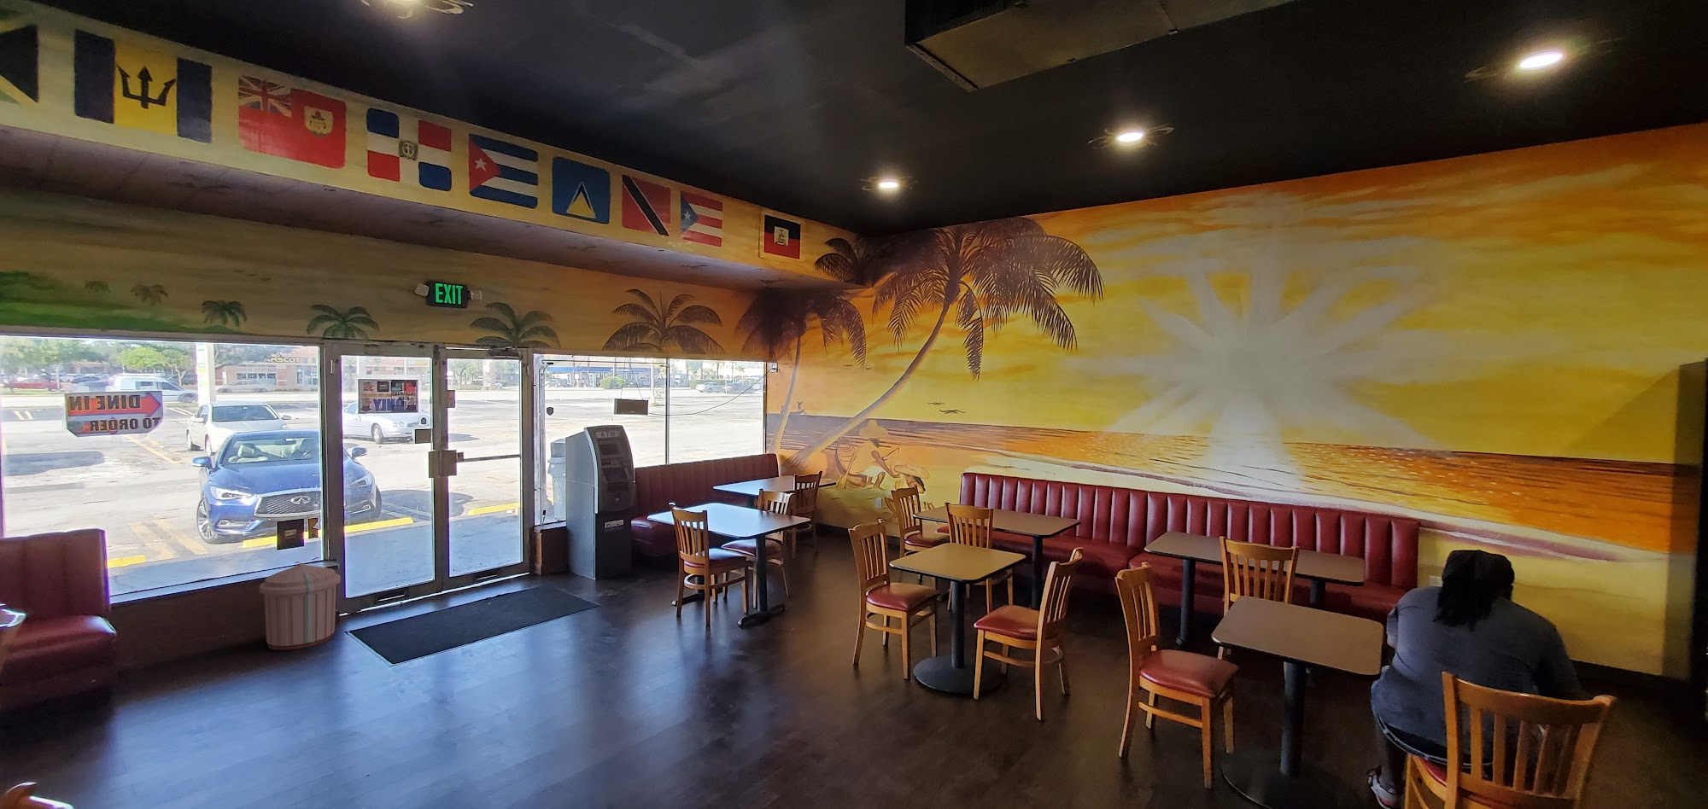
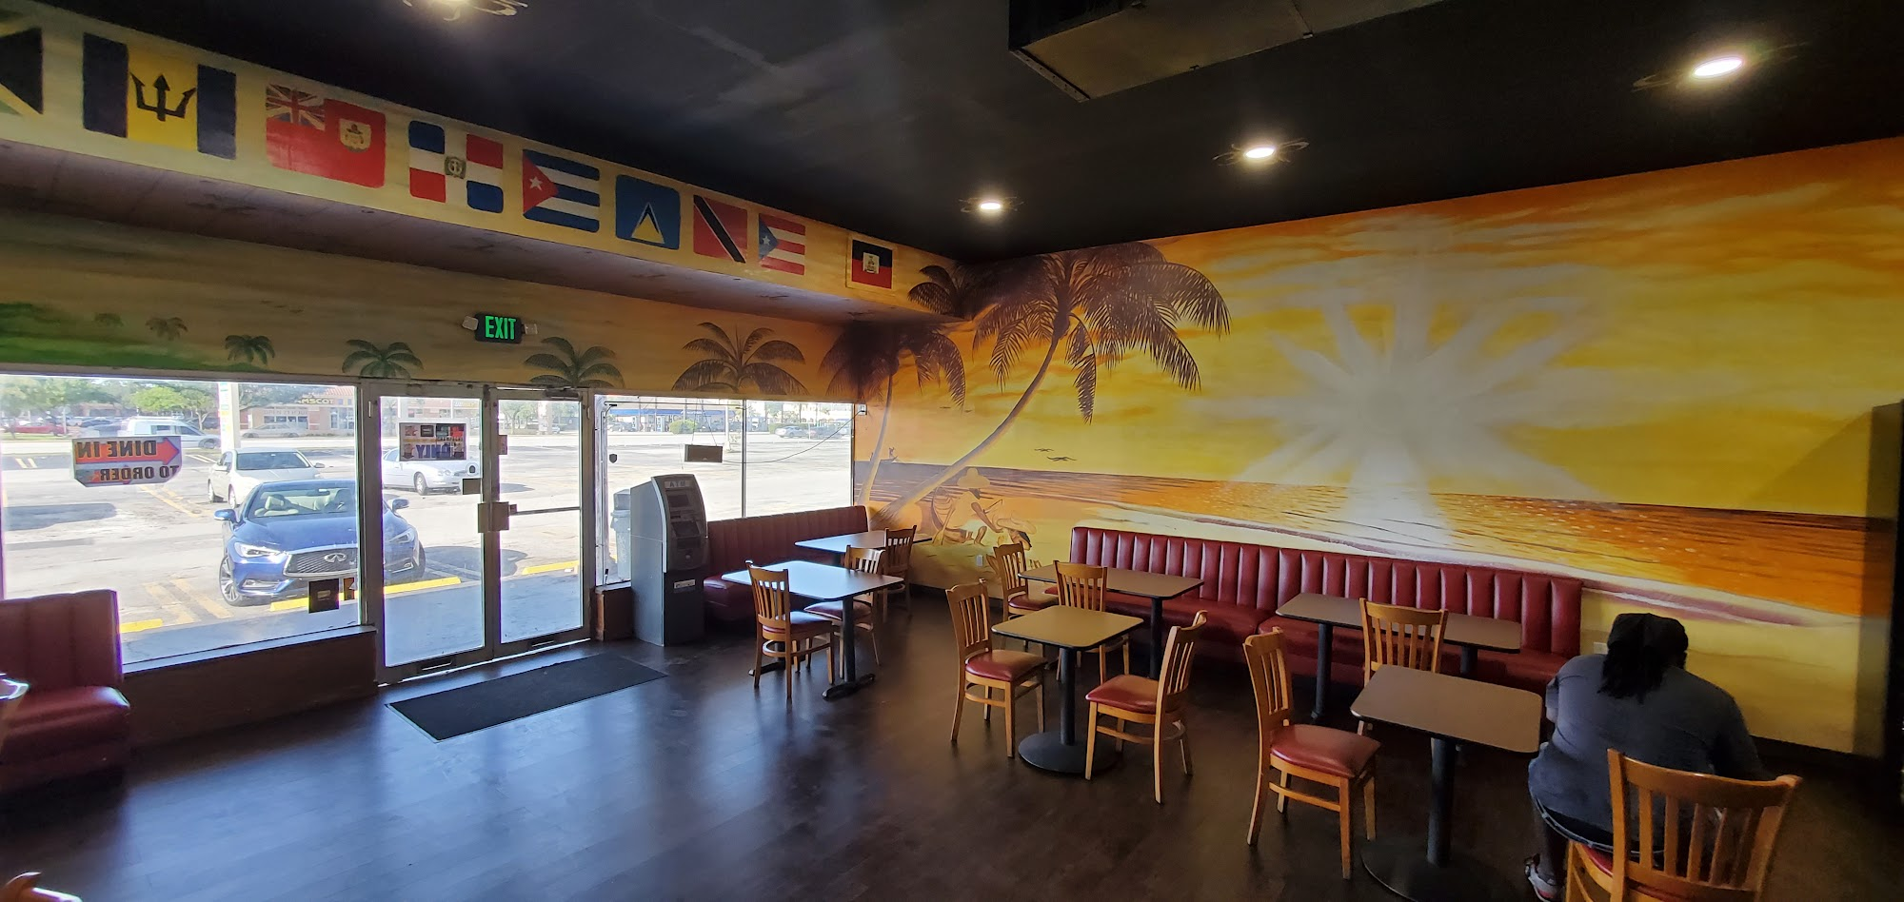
- trash can (301, 602)
